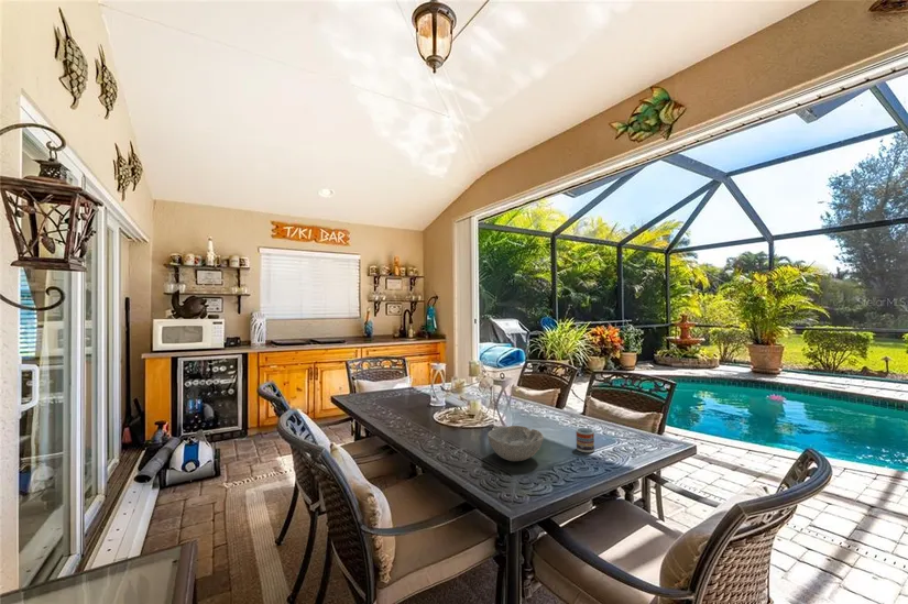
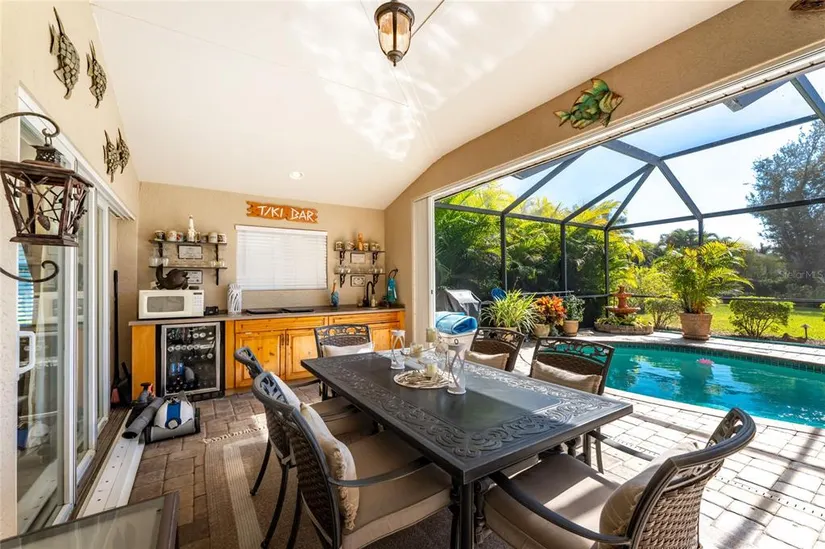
- bowl (515, 446)
- cup (584, 438)
